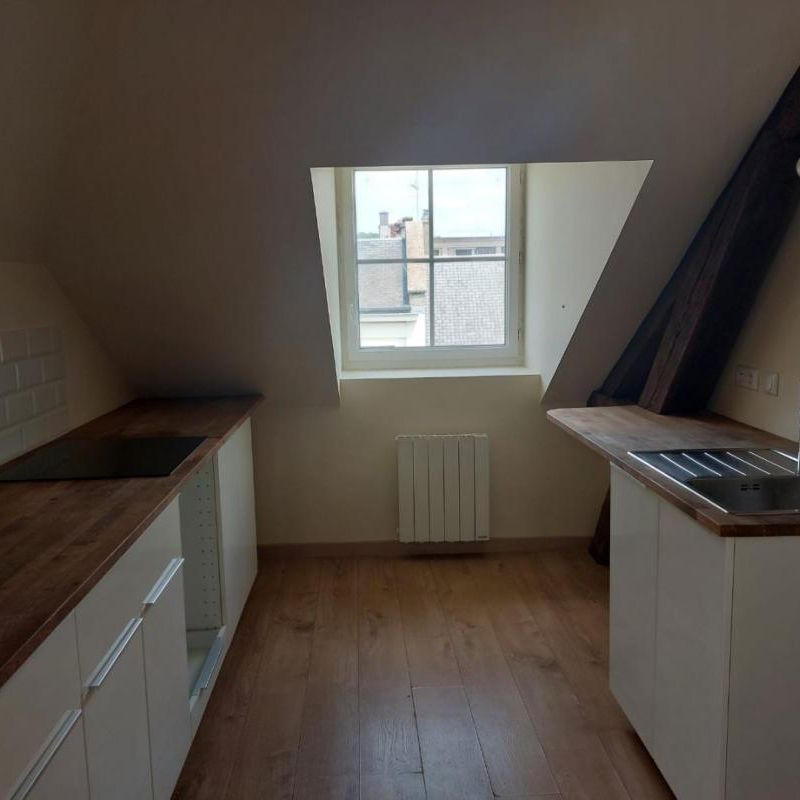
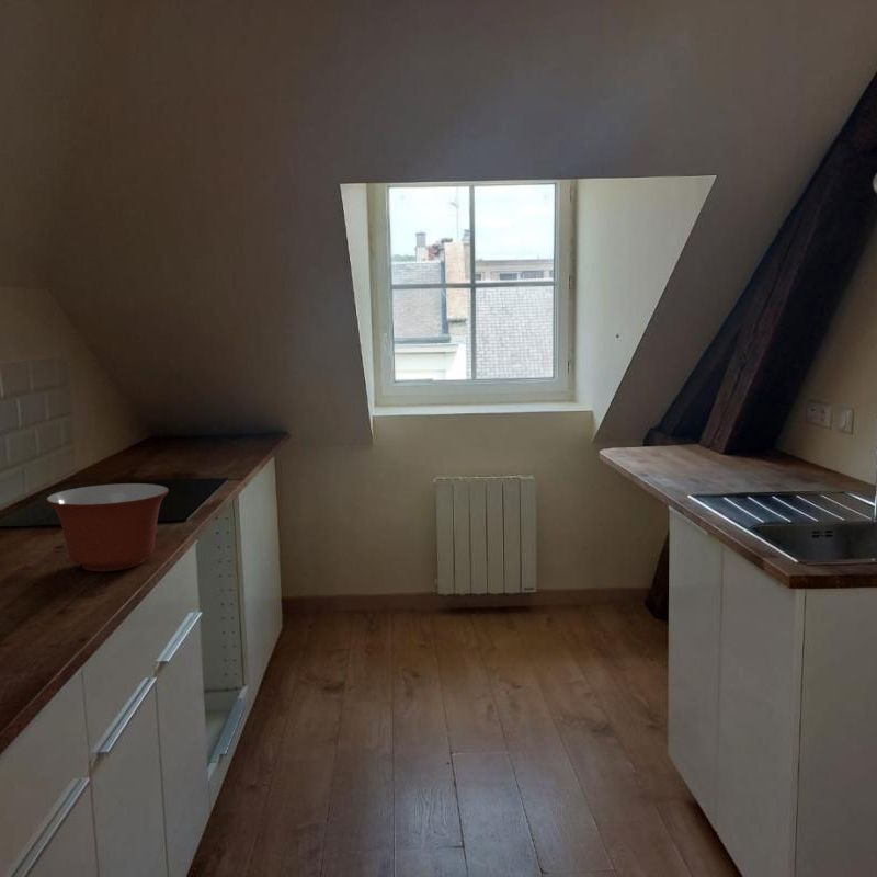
+ mixing bowl (111, 528)
